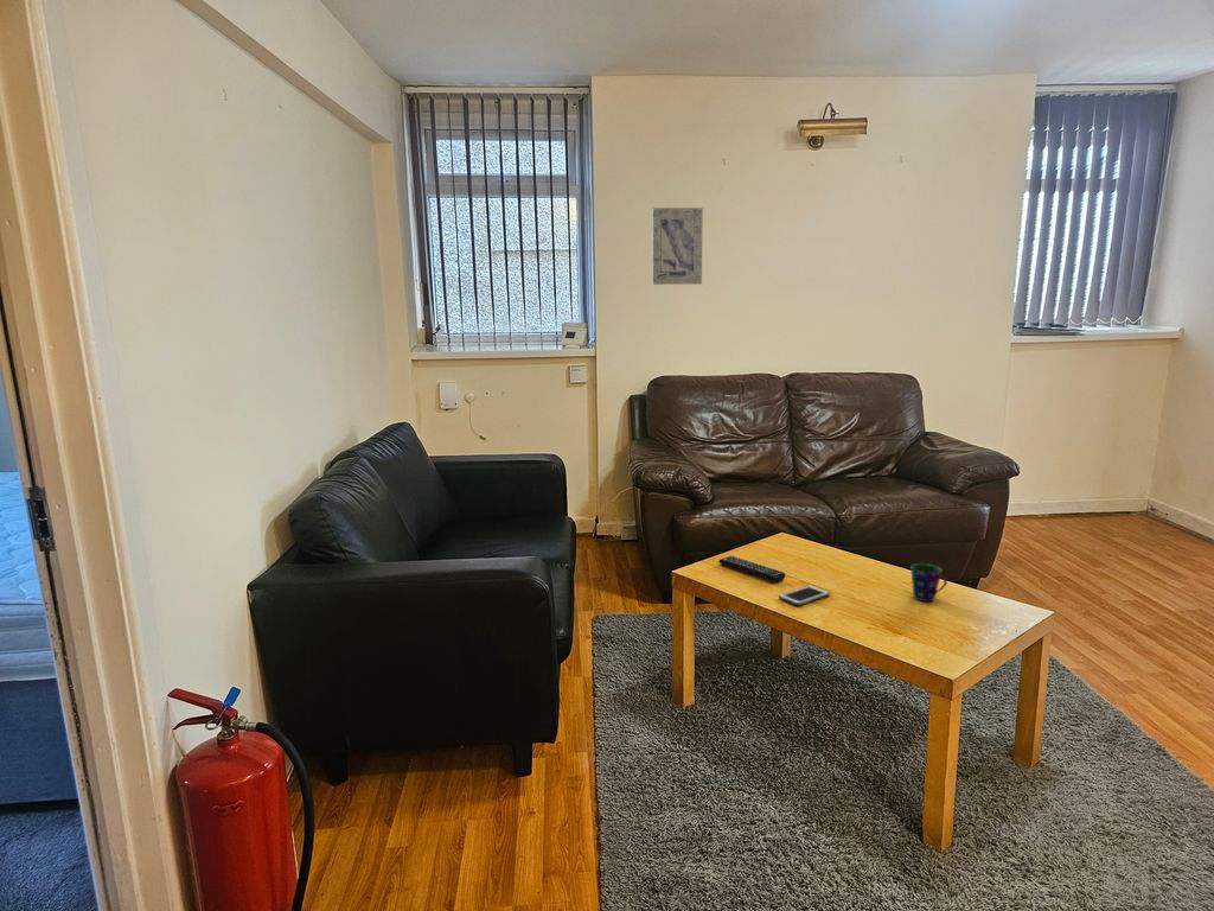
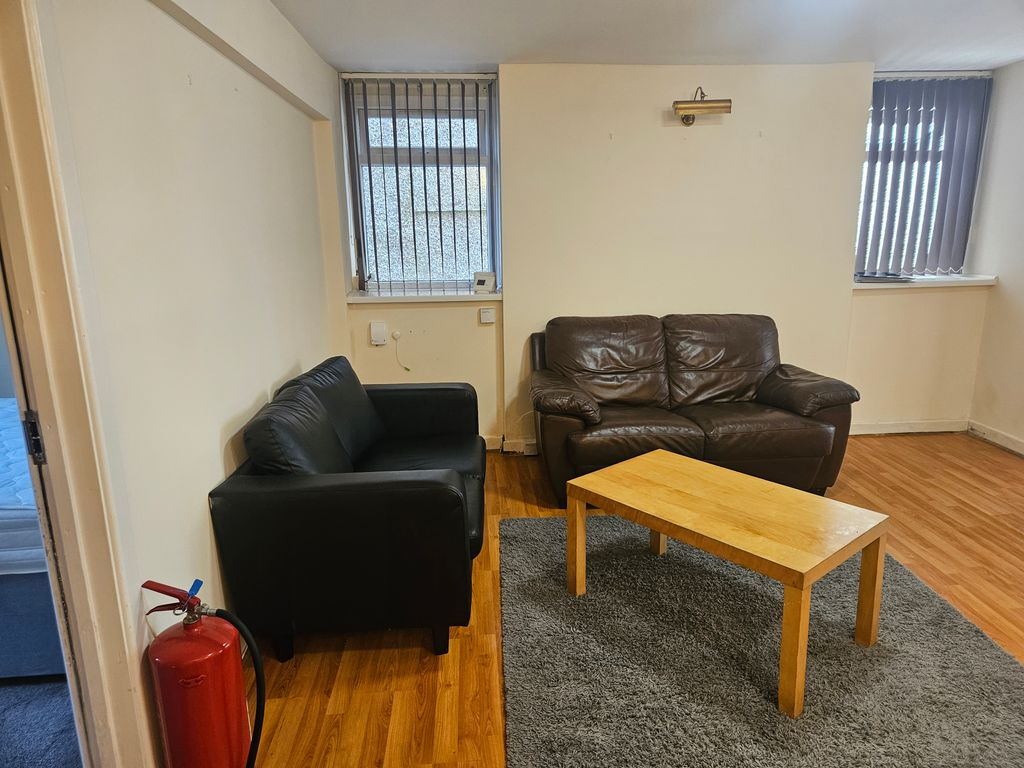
- remote control (750, 568)
- cup (928, 584)
- cell phone (804, 594)
- wall art (677, 246)
